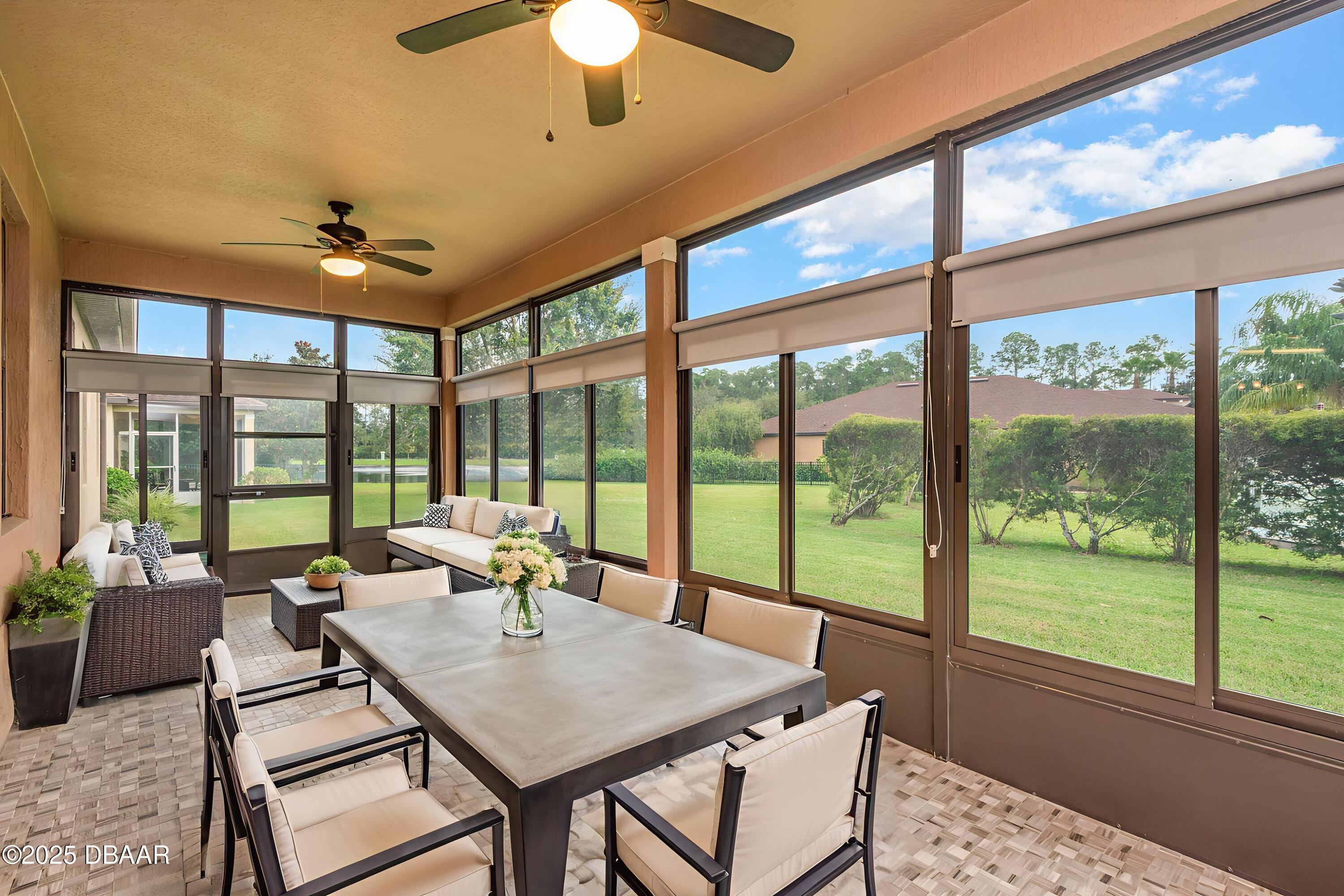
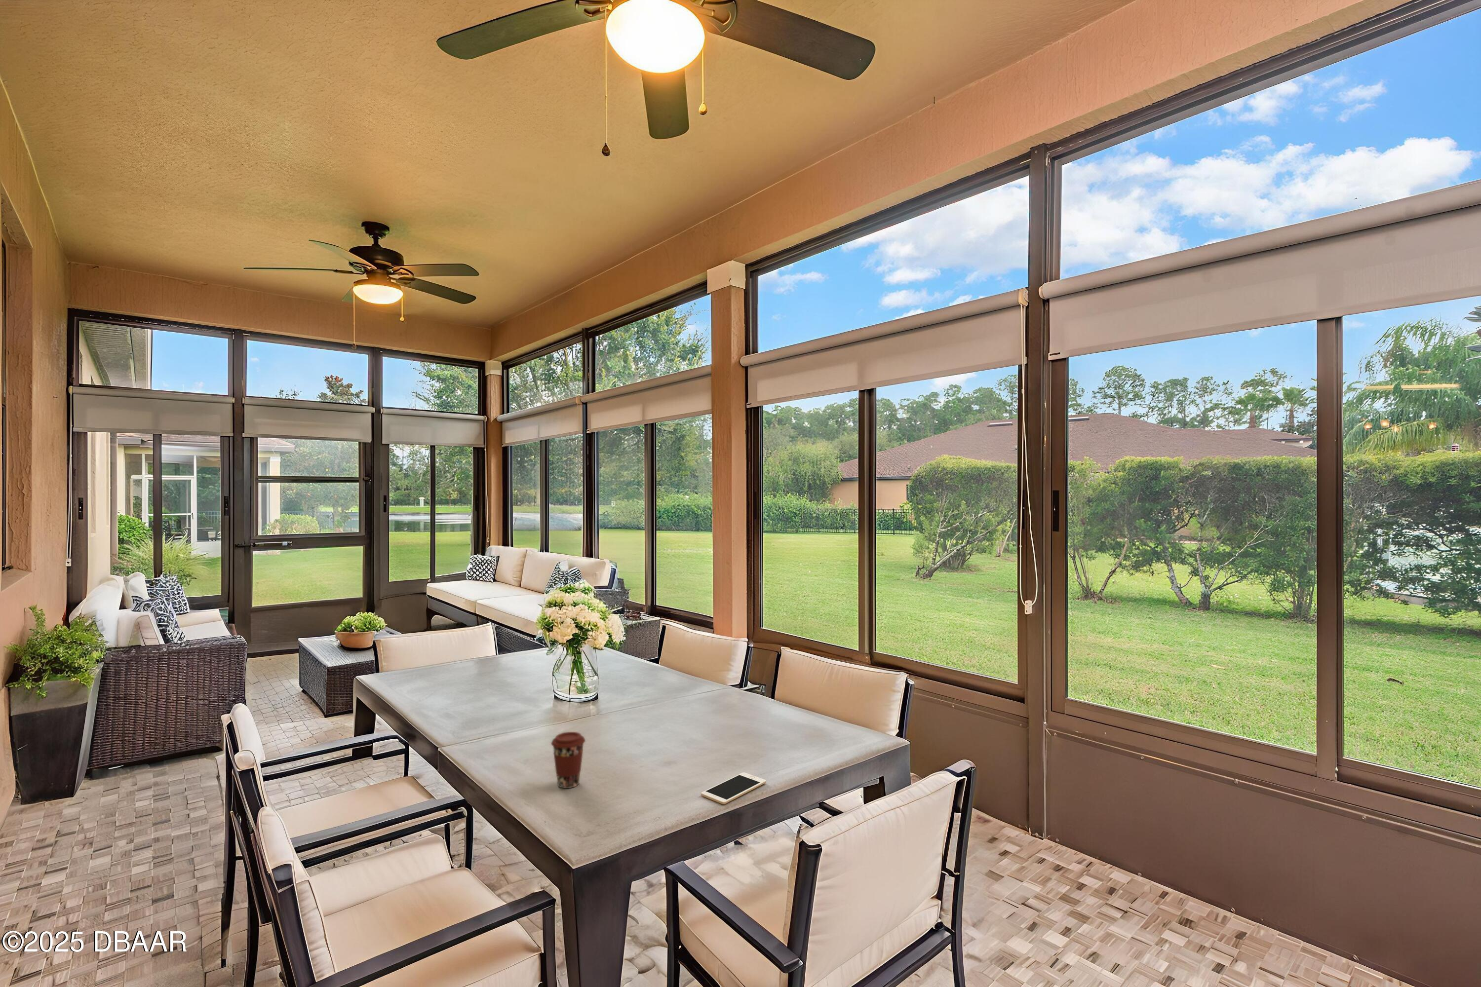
+ cell phone (734, 788)
+ coffee cup (569, 759)
